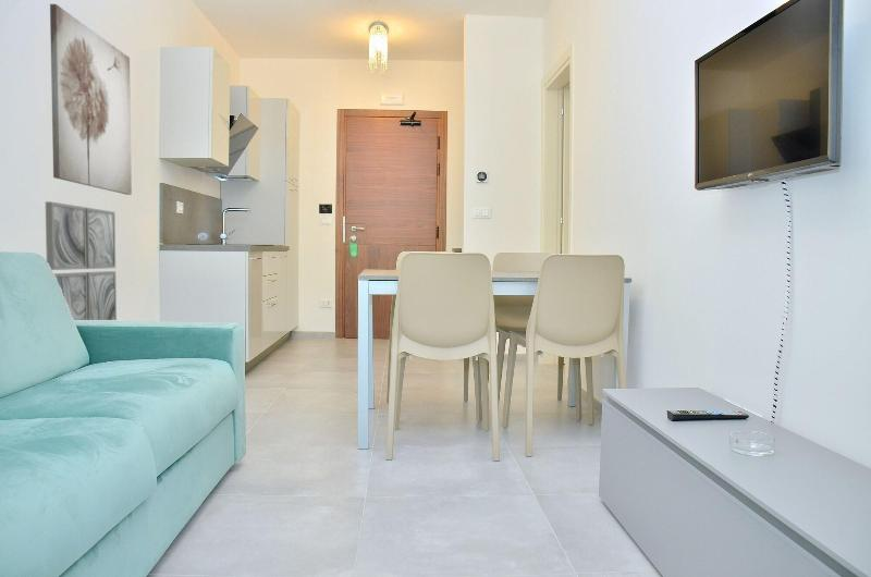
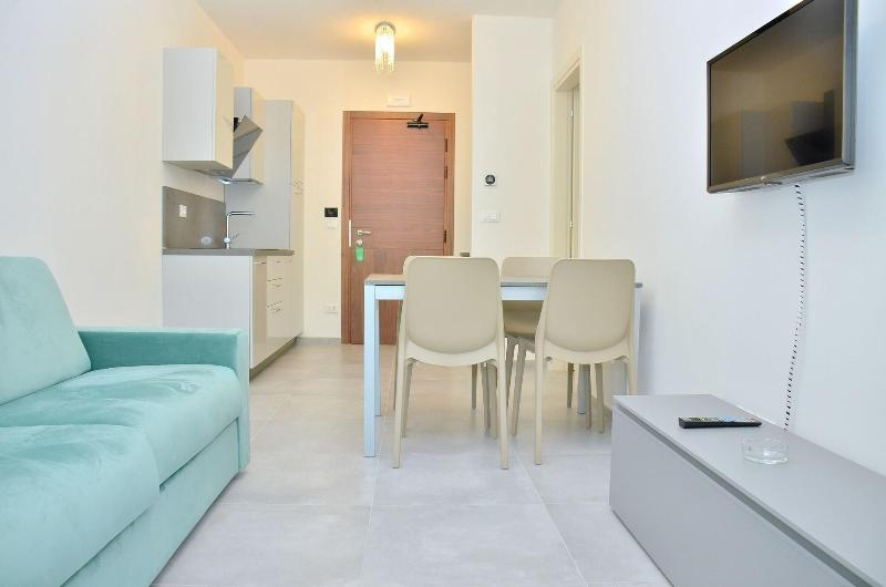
- wall art (95, 110)
- wall art (84, 272)
